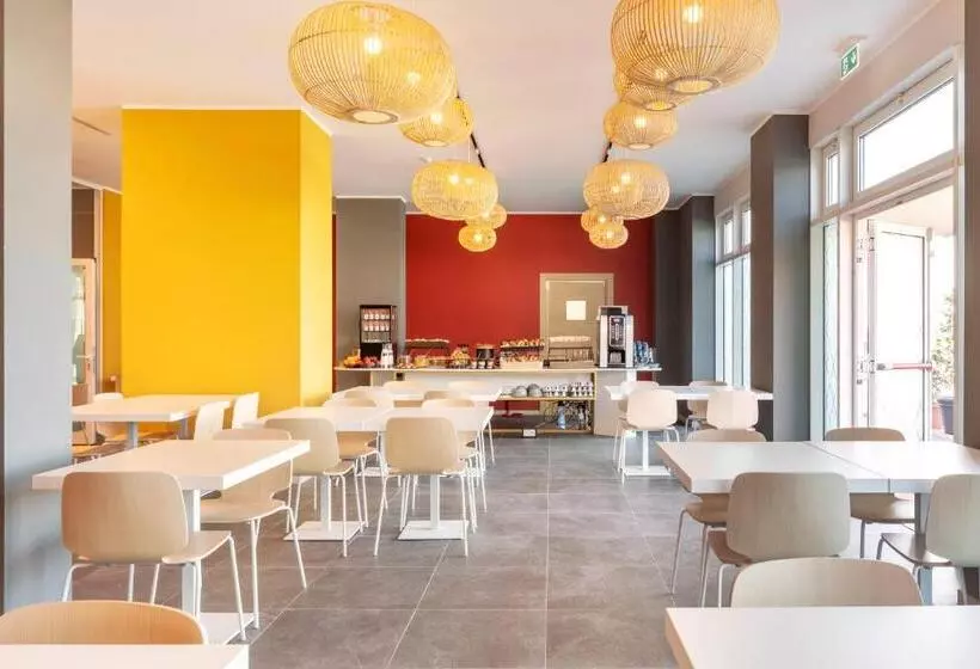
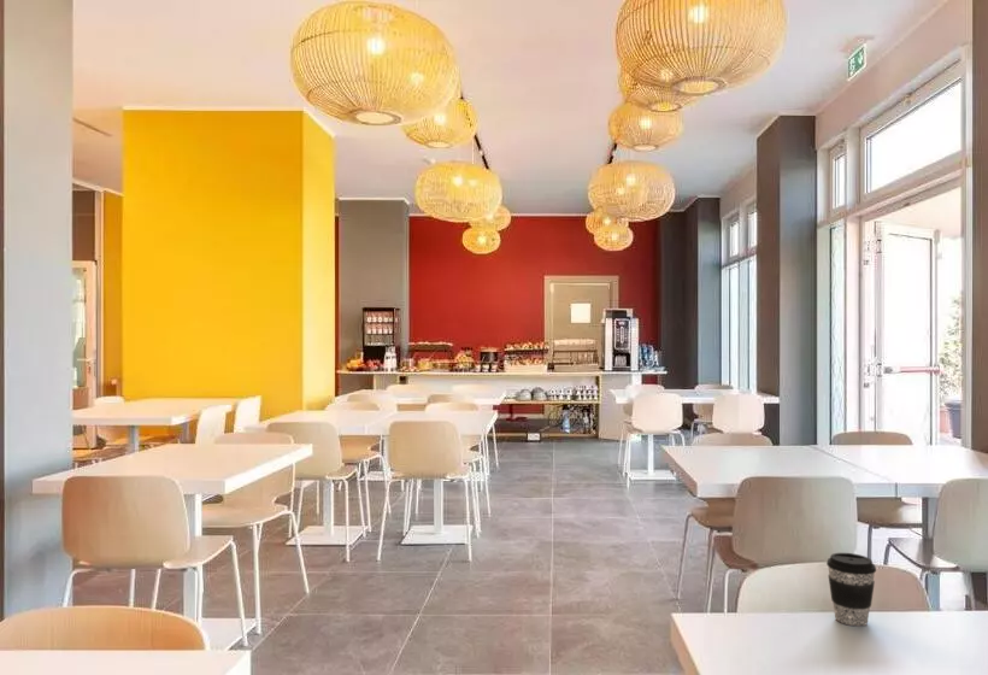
+ coffee cup (851, 588)
